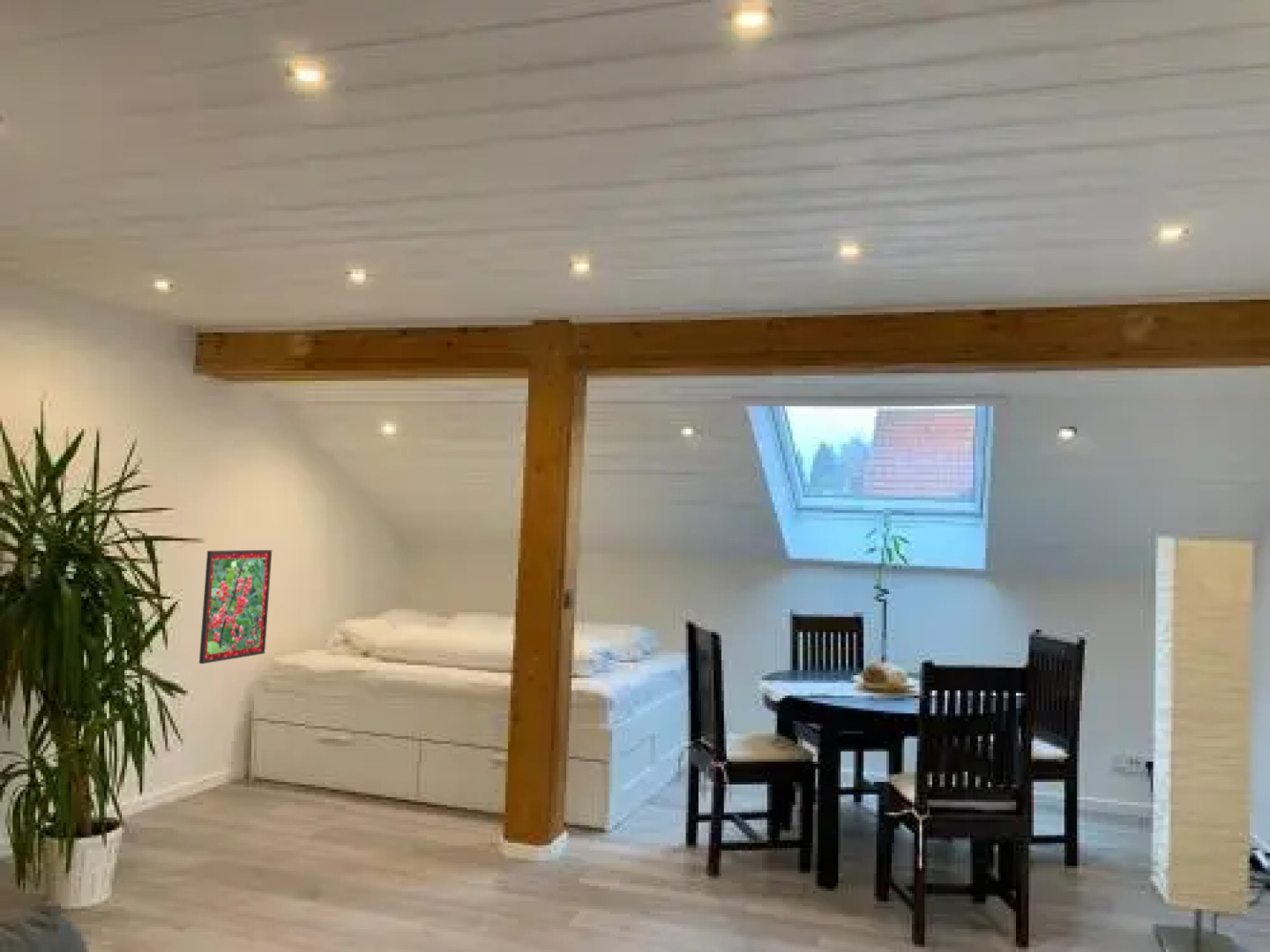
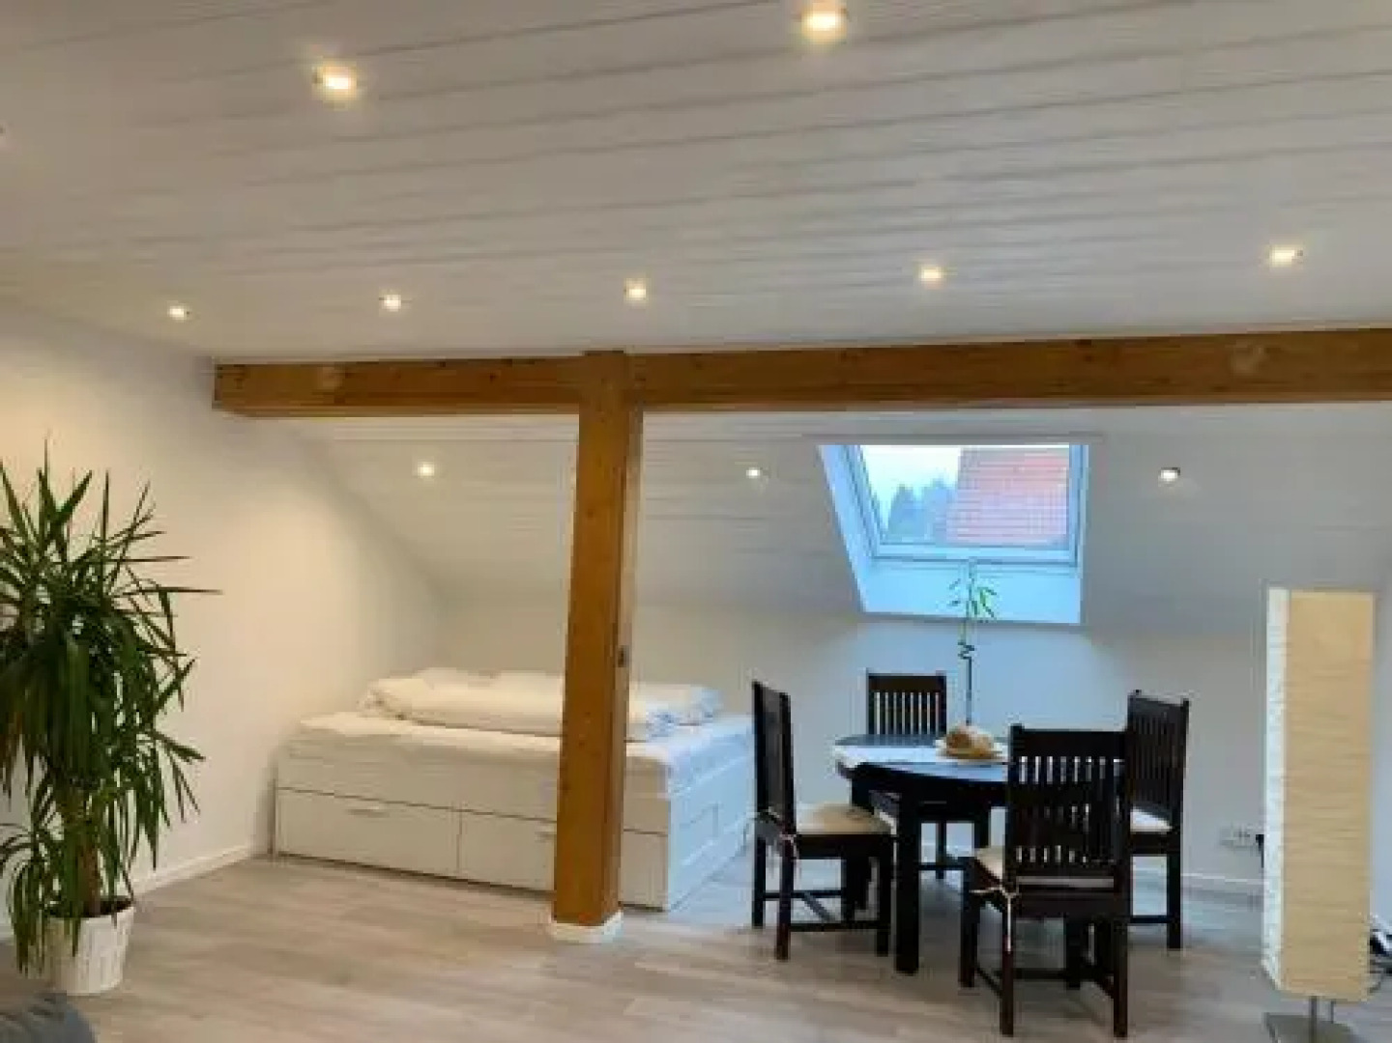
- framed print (236, 604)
